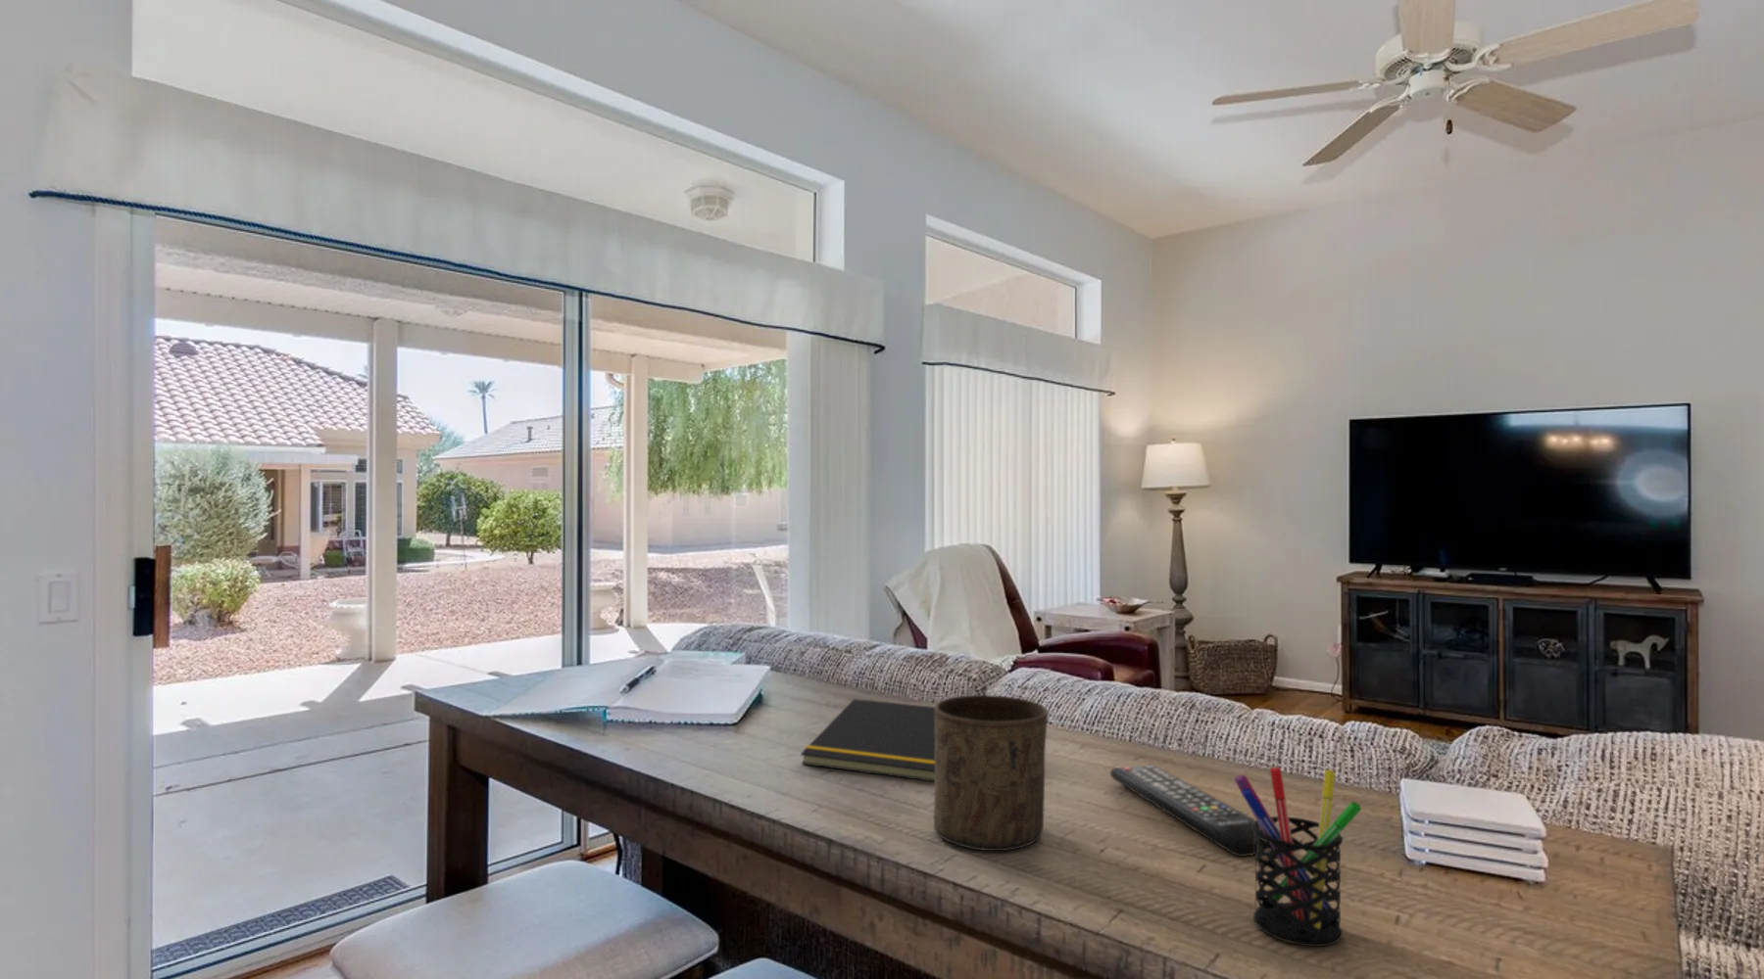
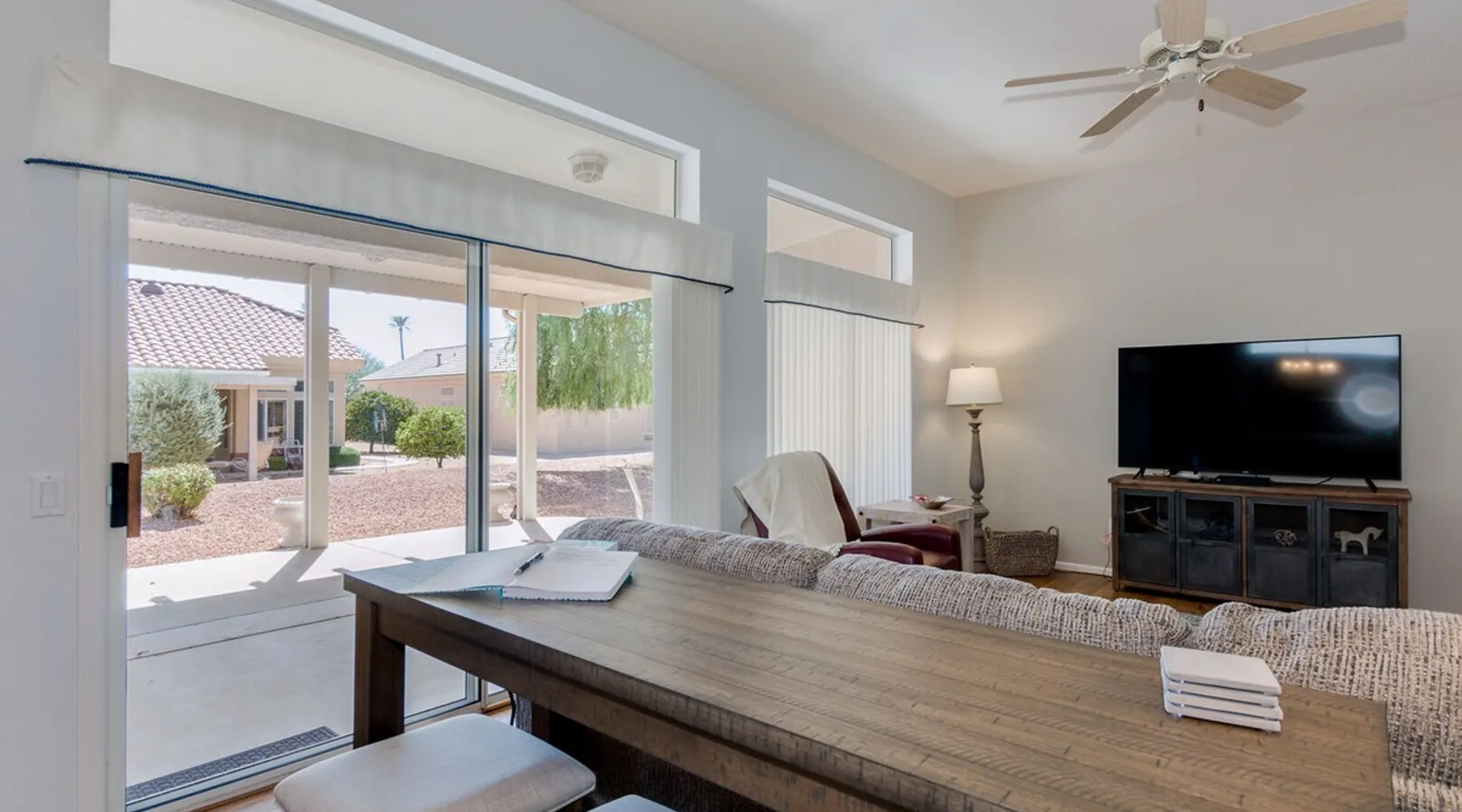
- notepad (912, 738)
- cup (989, 769)
- remote control (1181, 802)
- pen holder (1303, 846)
